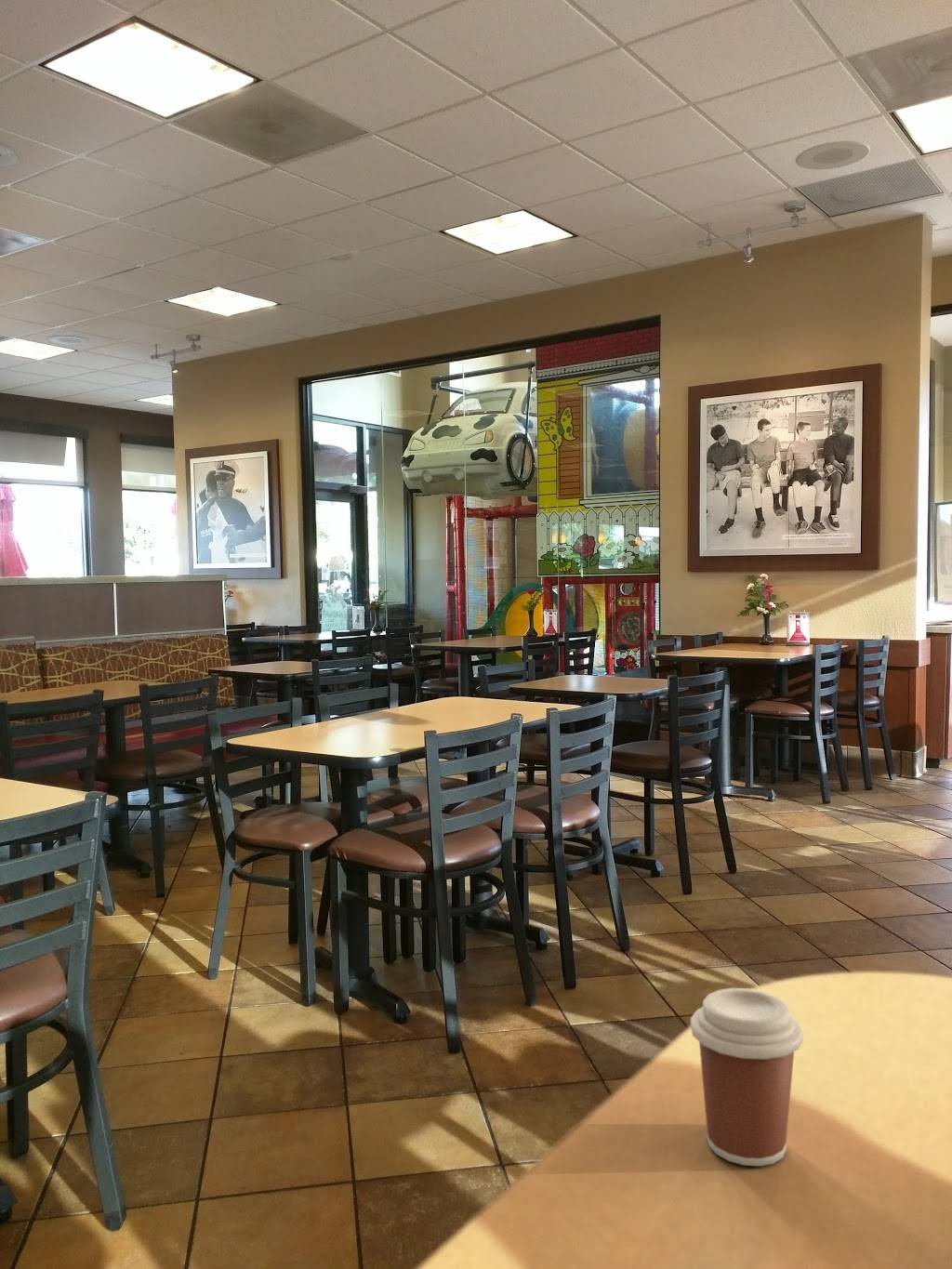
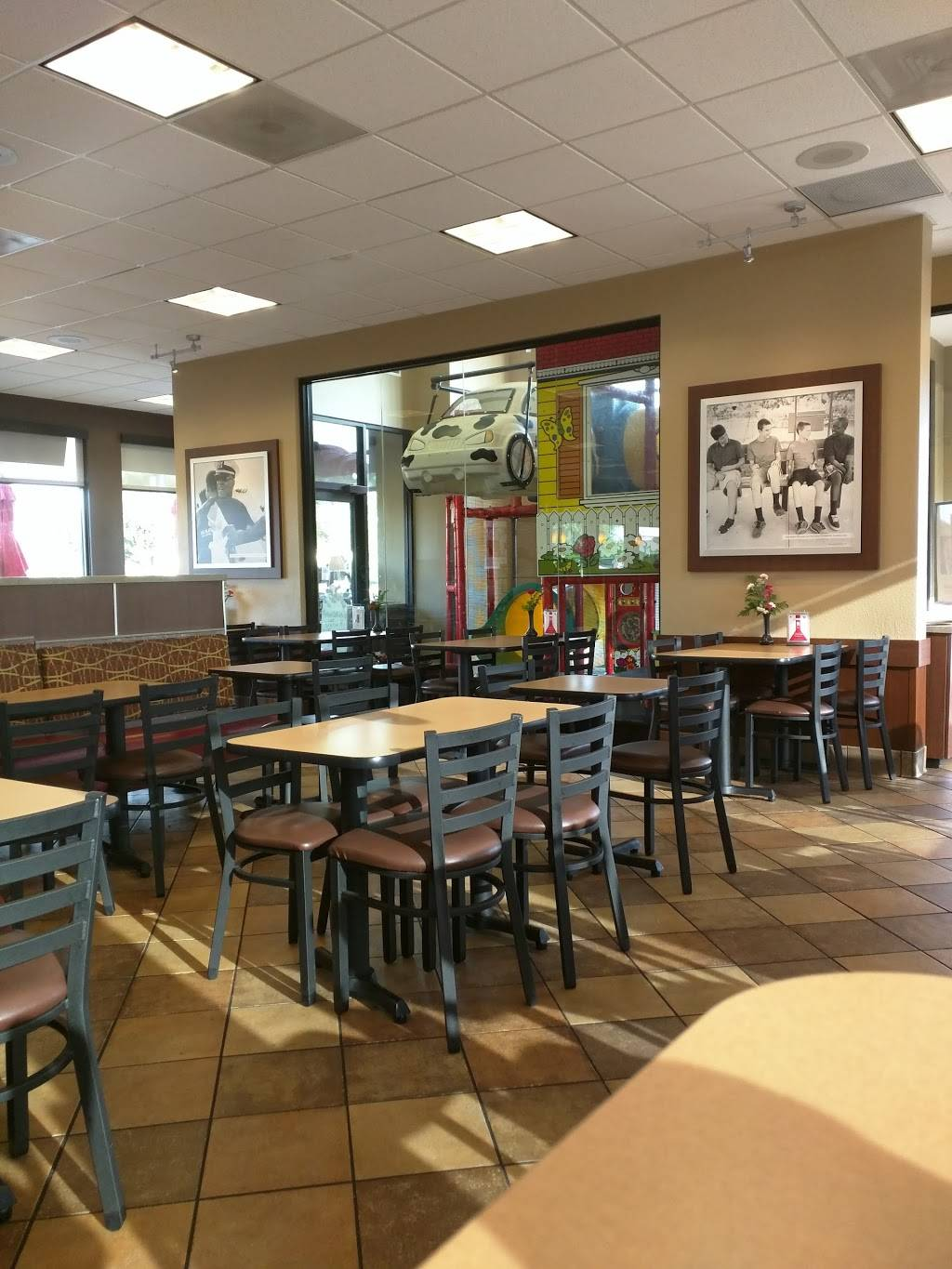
- coffee cup (746, 1074)
